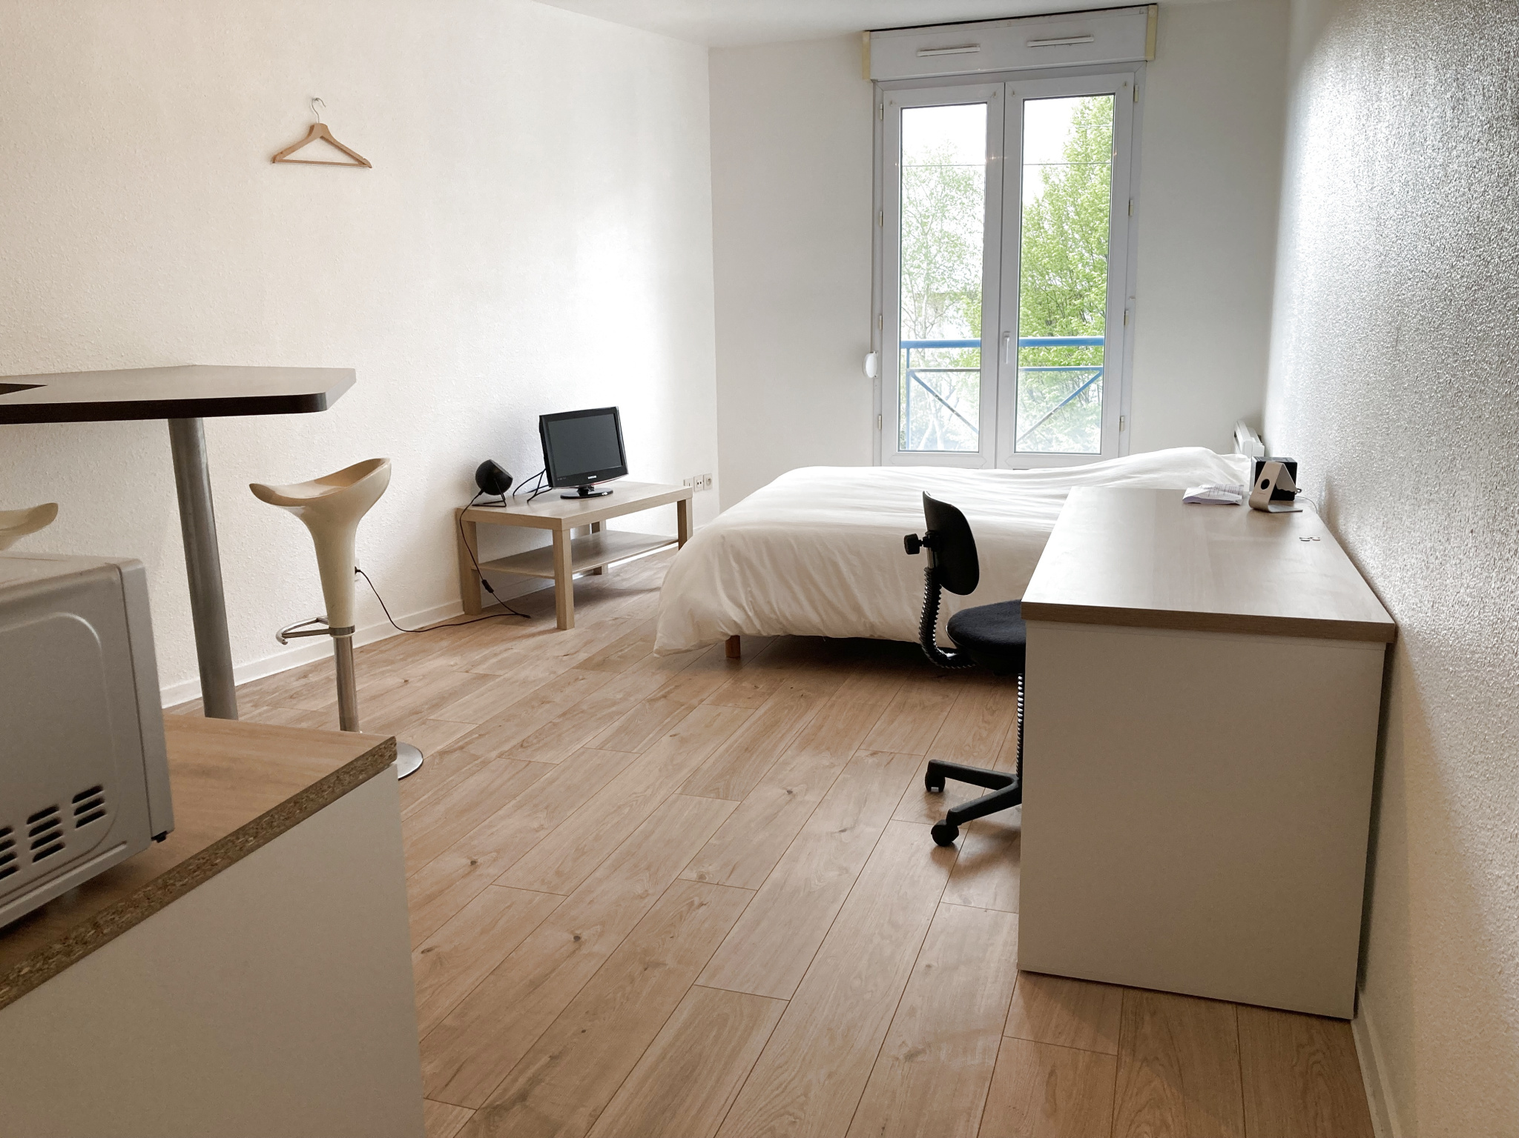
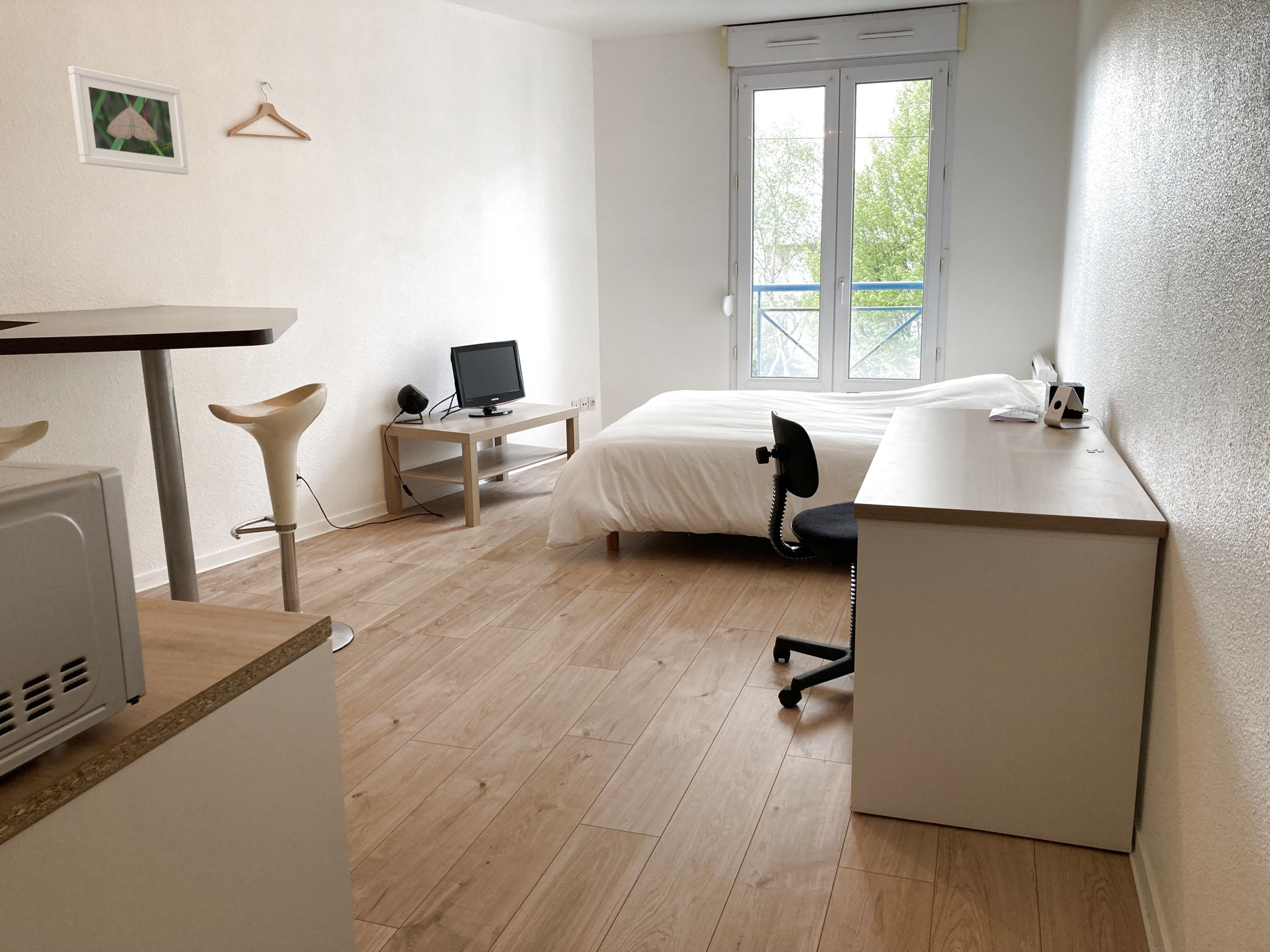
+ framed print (132, 124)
